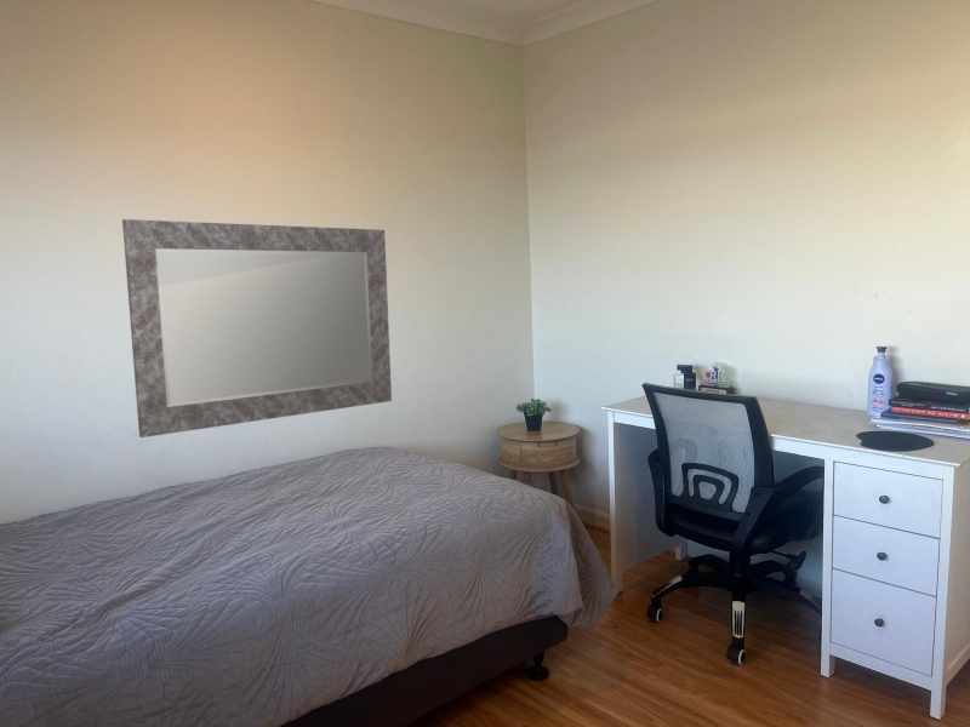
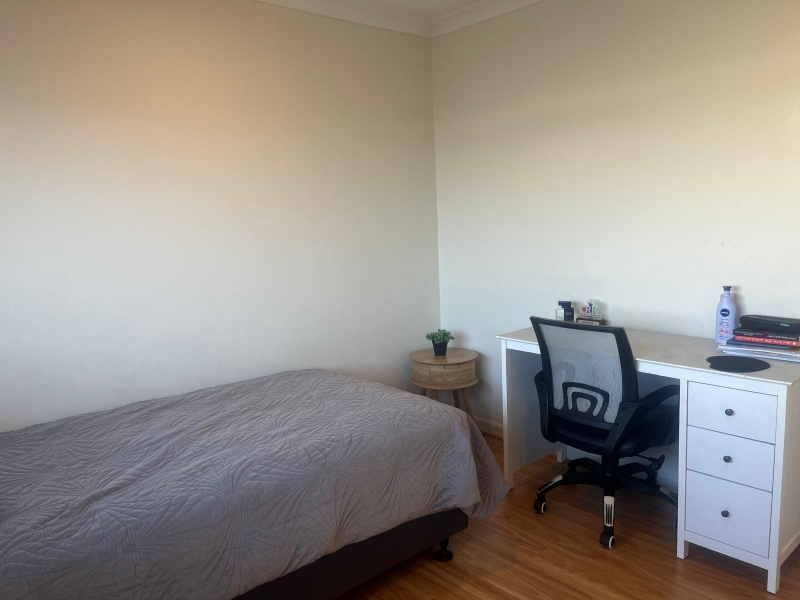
- mirror (274, 322)
